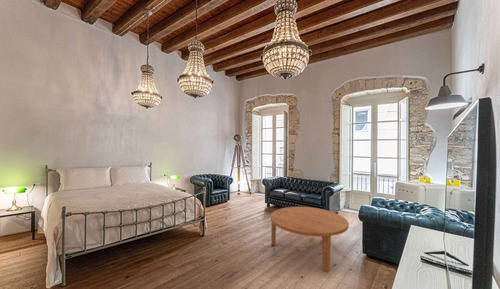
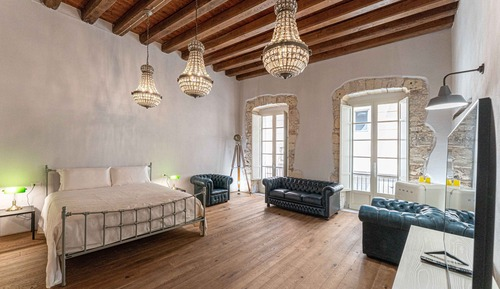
- coffee table (307, 234)
